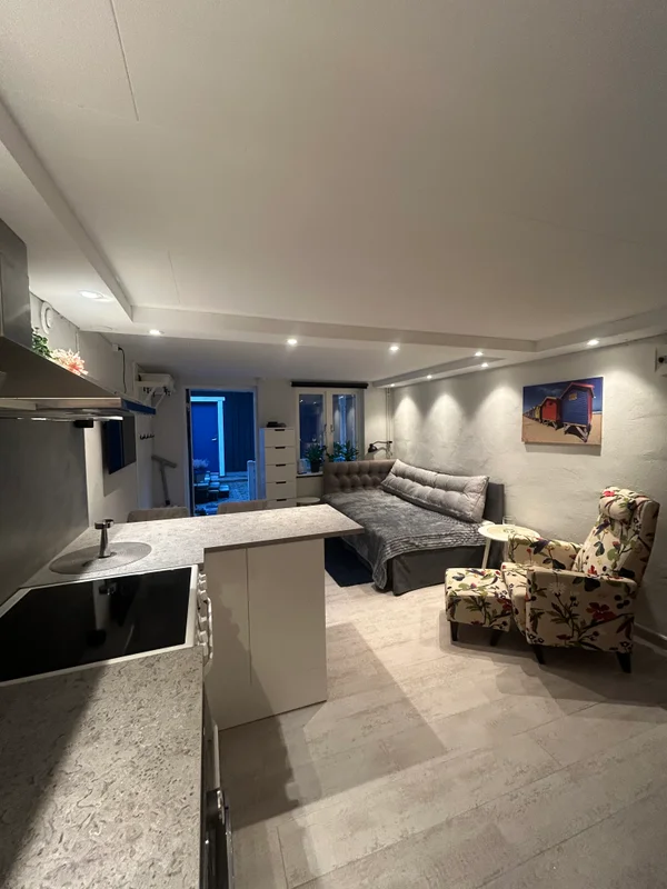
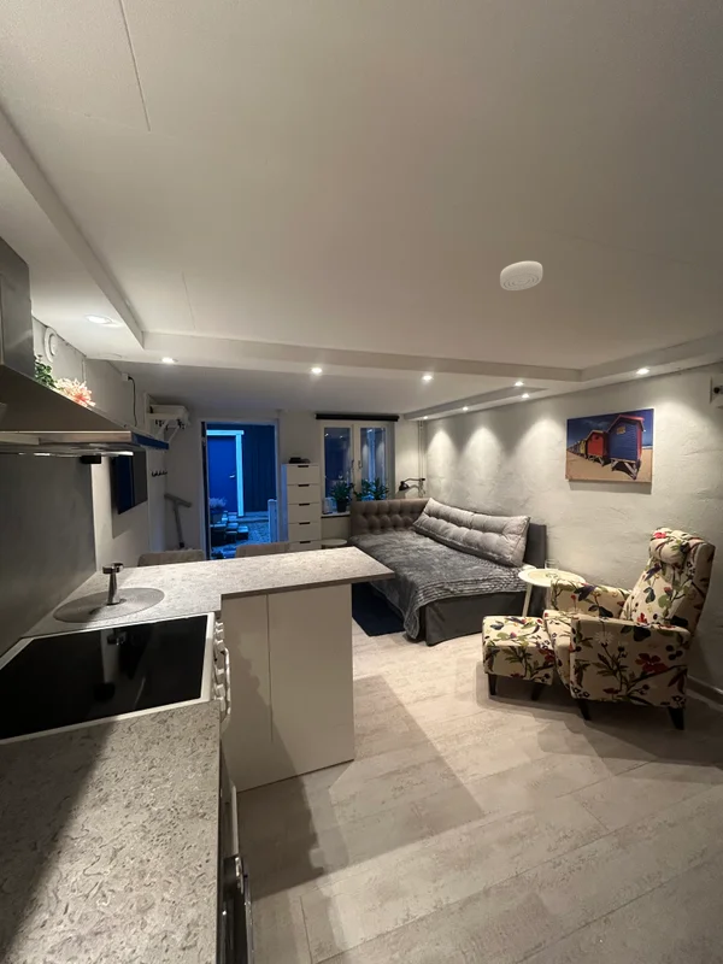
+ smoke detector (521, 276)
